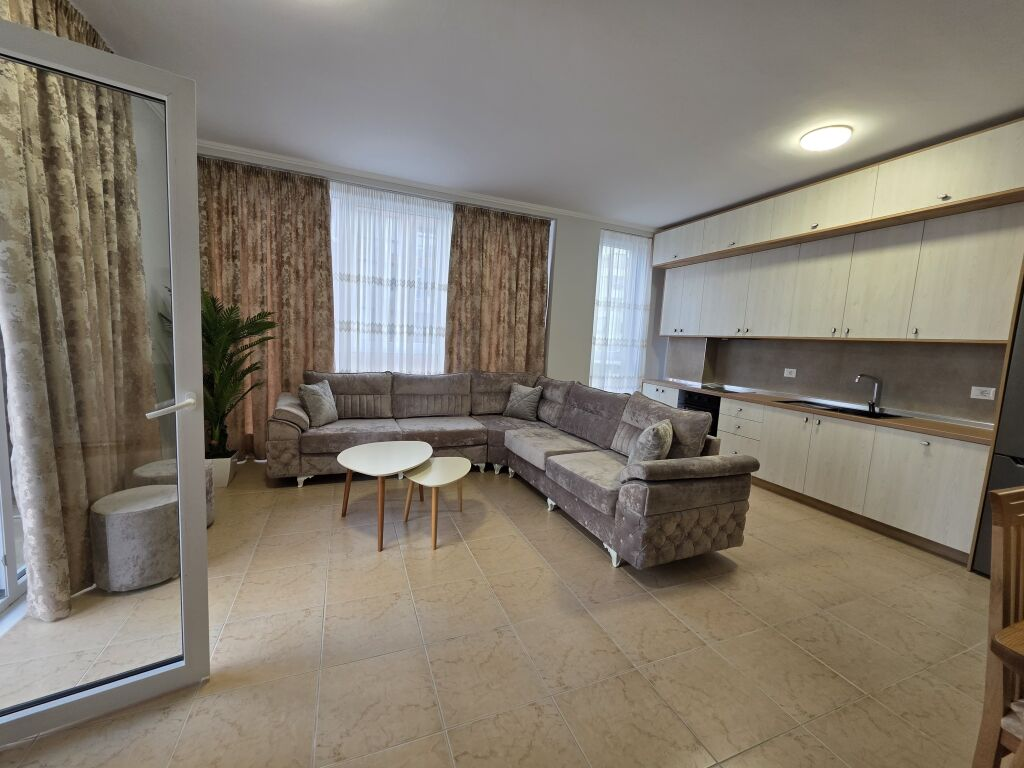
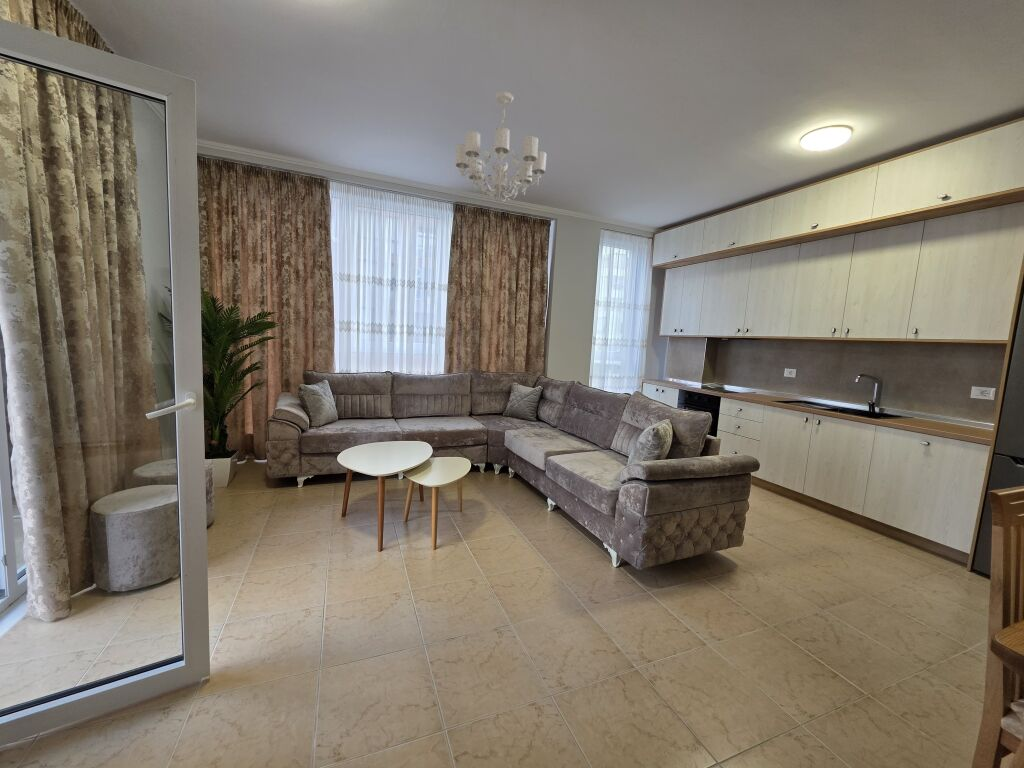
+ chandelier (501, 148)
